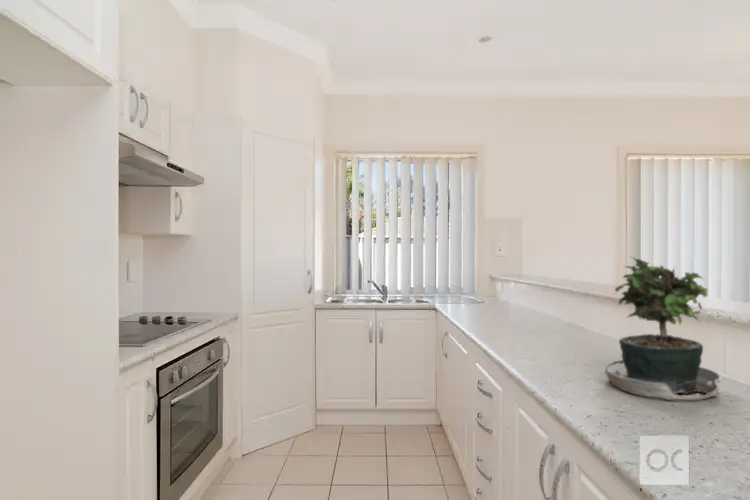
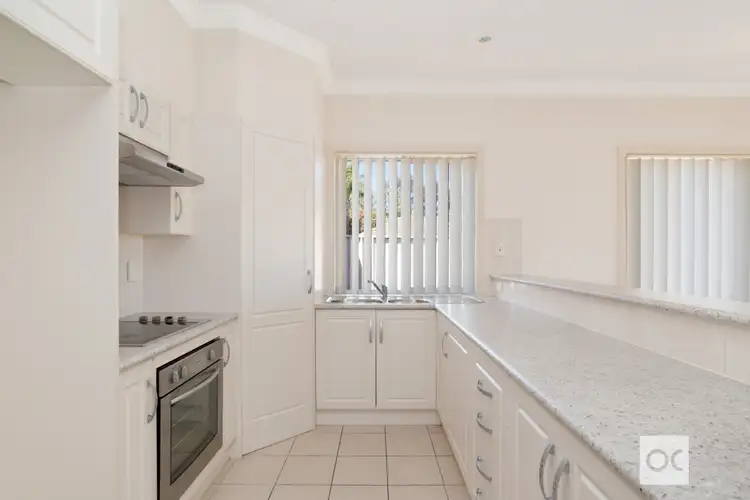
- potted plant (659, 320)
